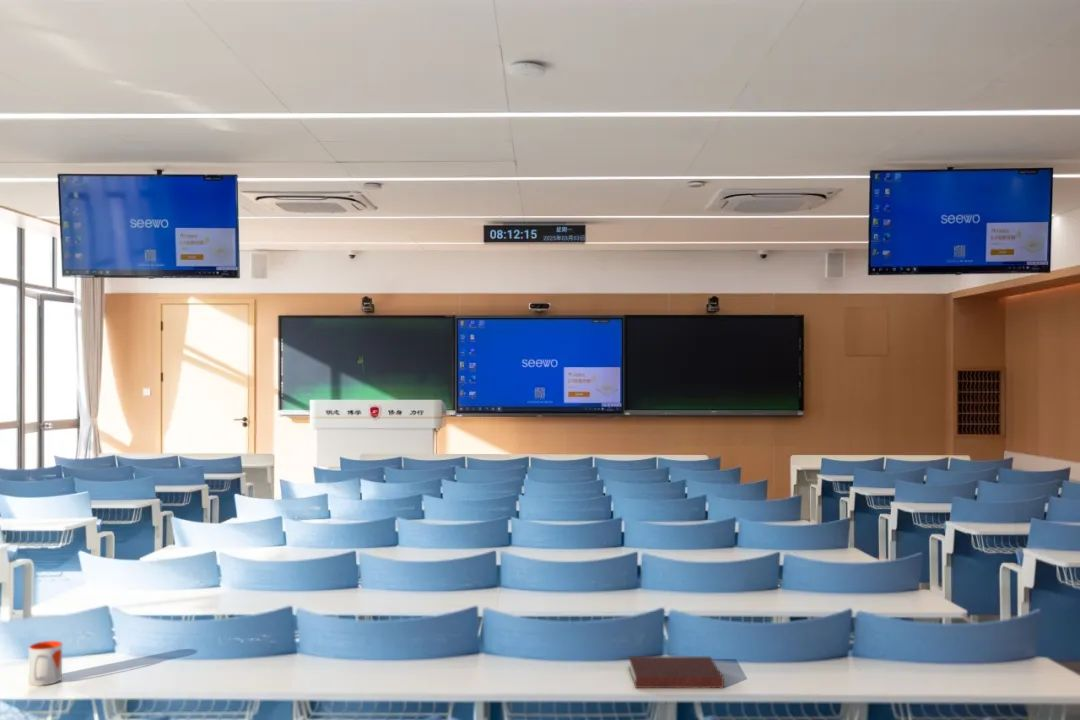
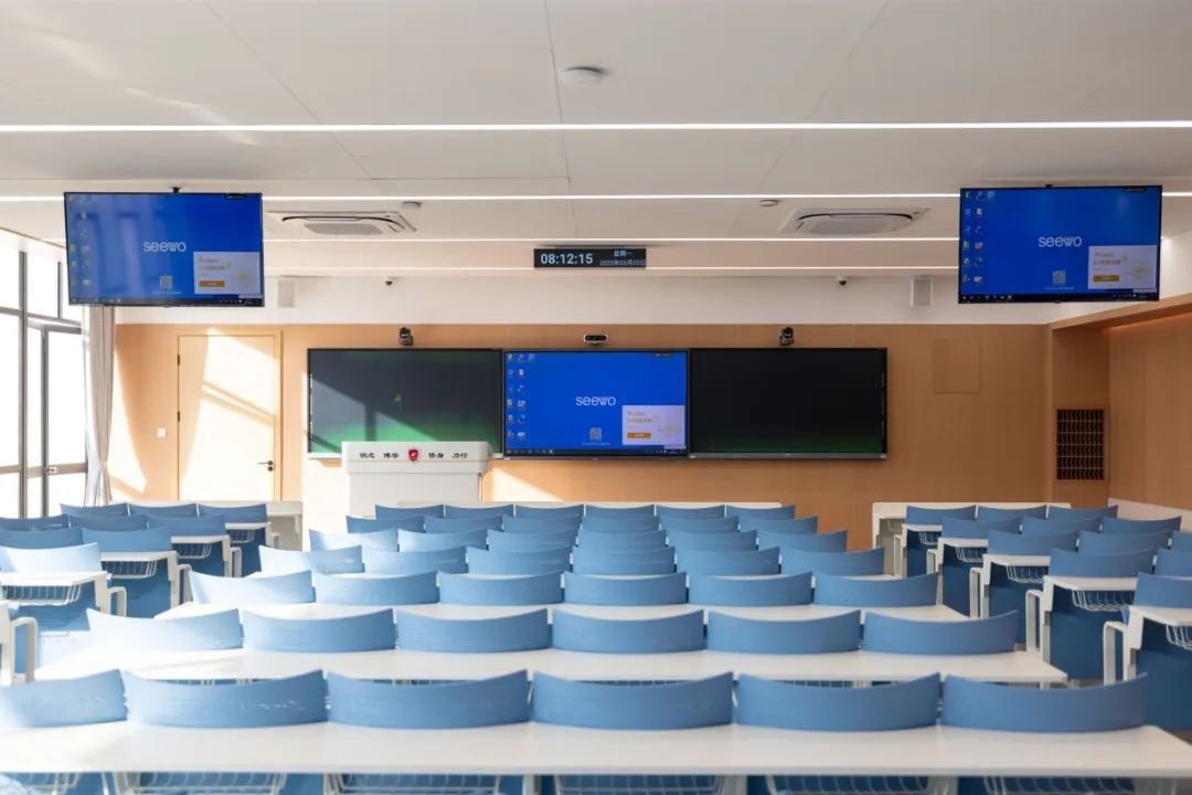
- notebook (674, 671)
- mug (42, 664)
